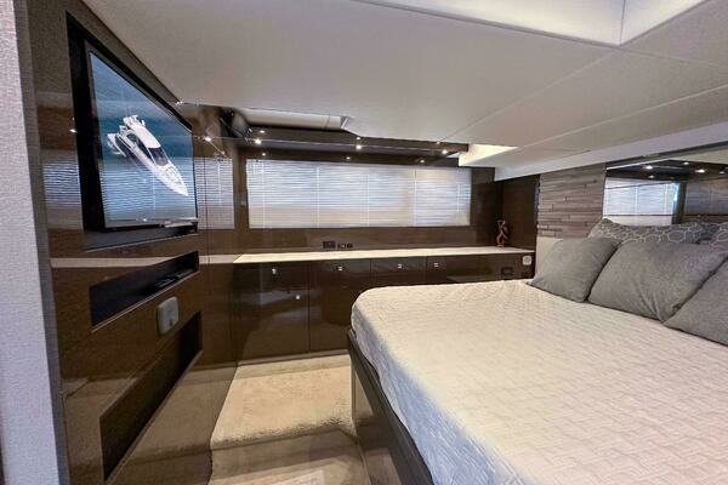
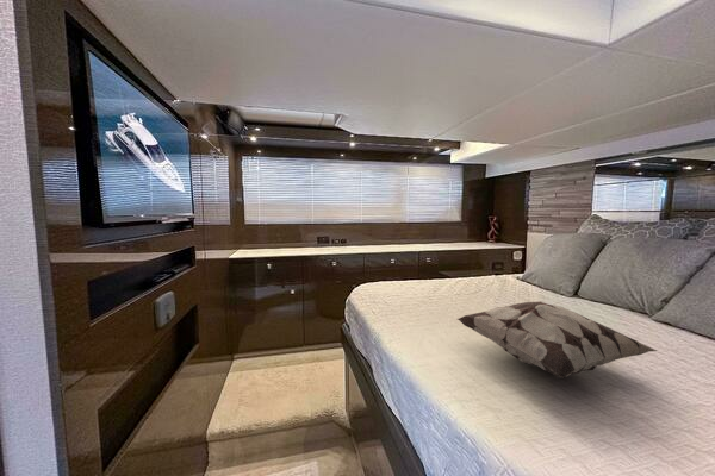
+ decorative pillow (542, 331)
